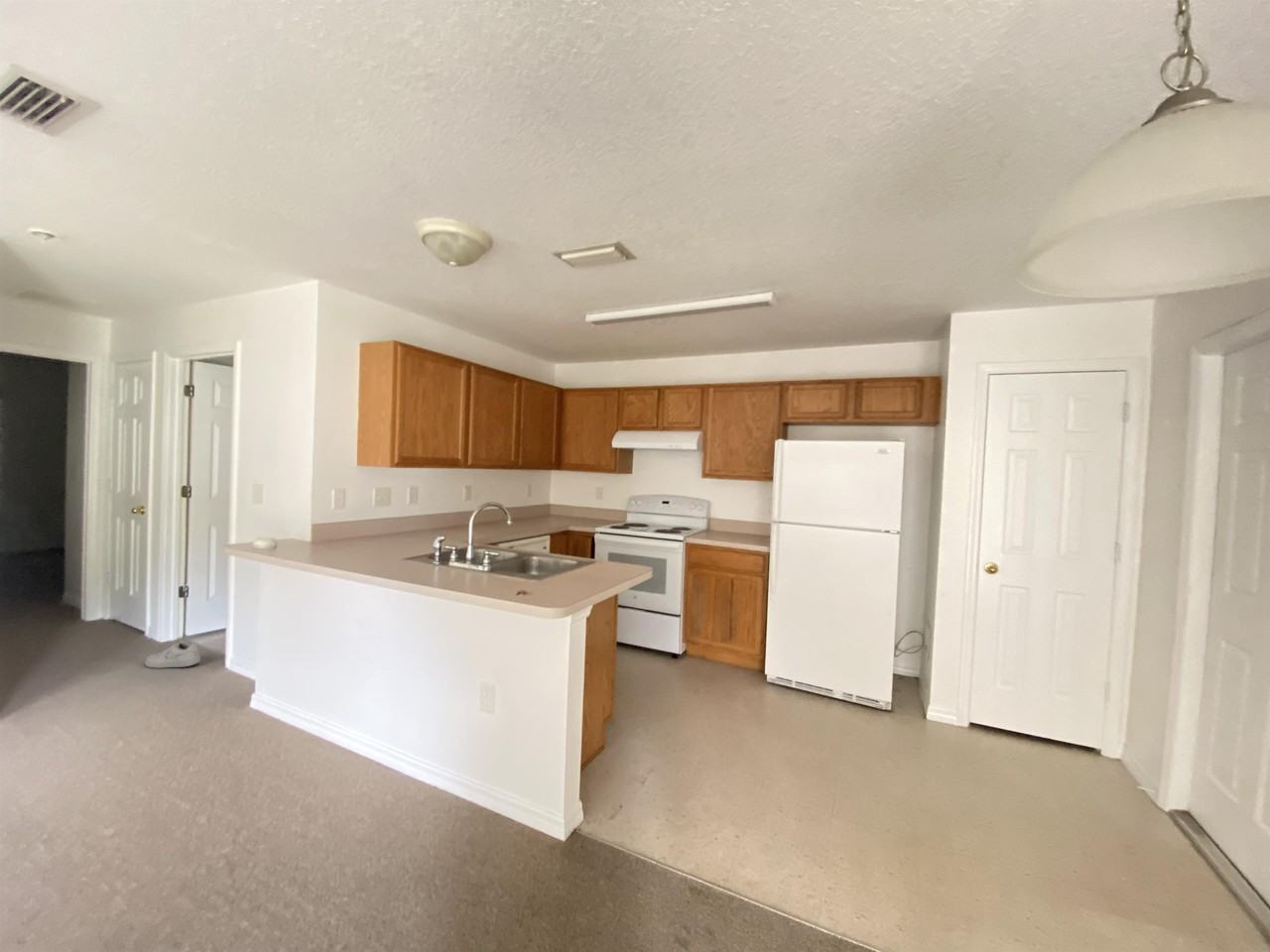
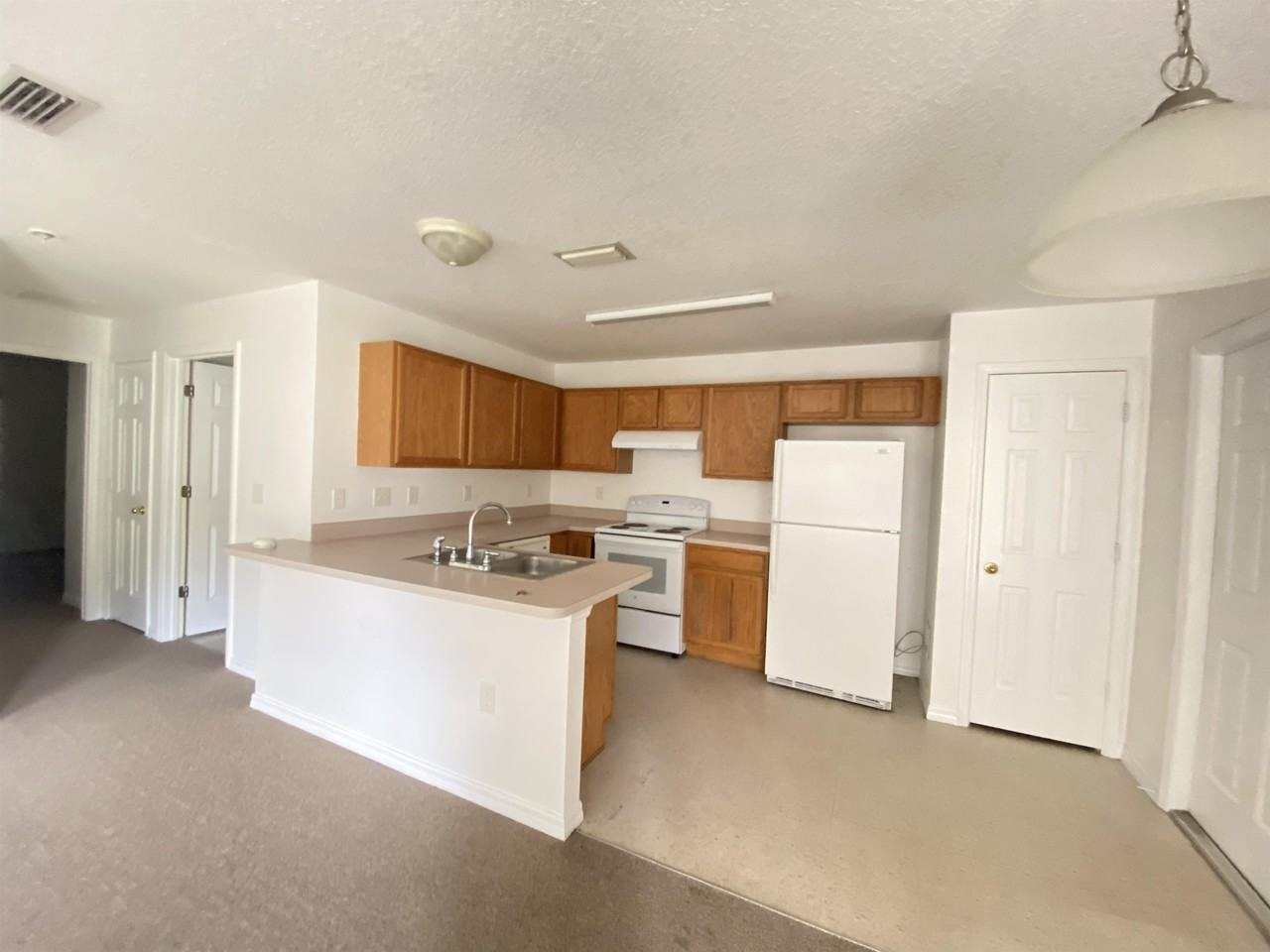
- shoe (173, 654)
